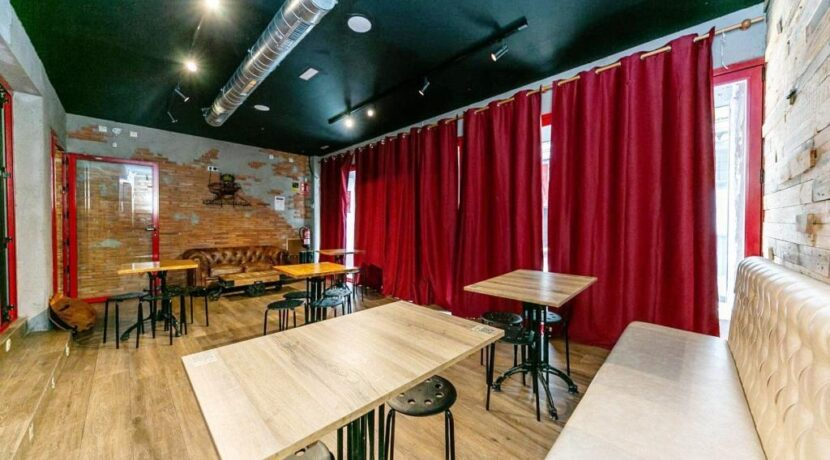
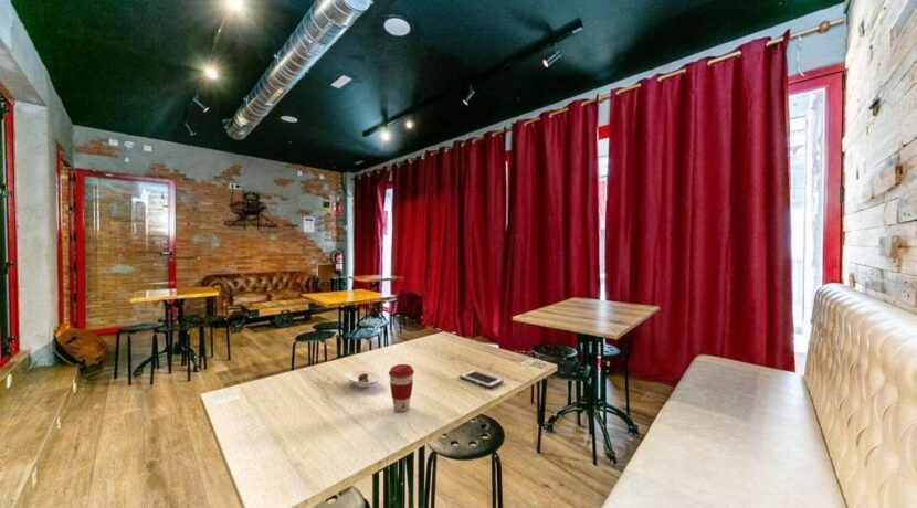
+ saucer (362, 379)
+ coffee cup (401, 388)
+ cell phone (481, 378)
